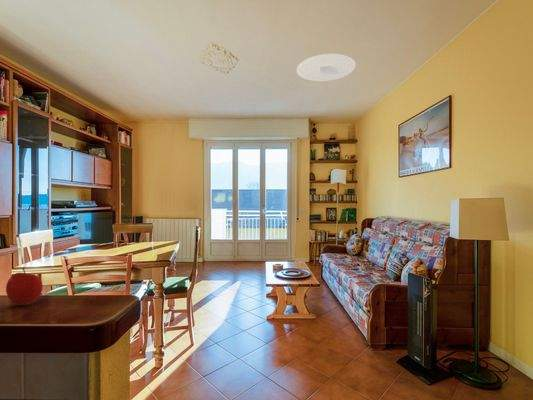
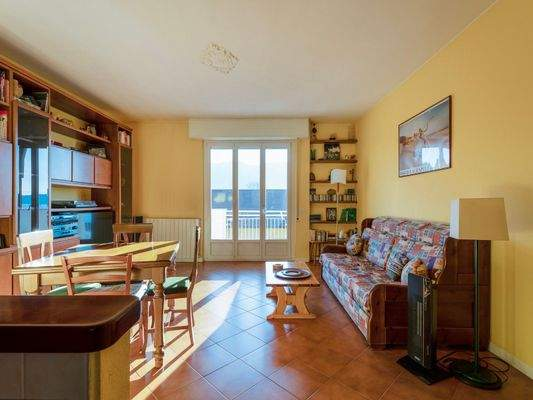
- apple (24, 285)
- ceiling light (325, 66)
